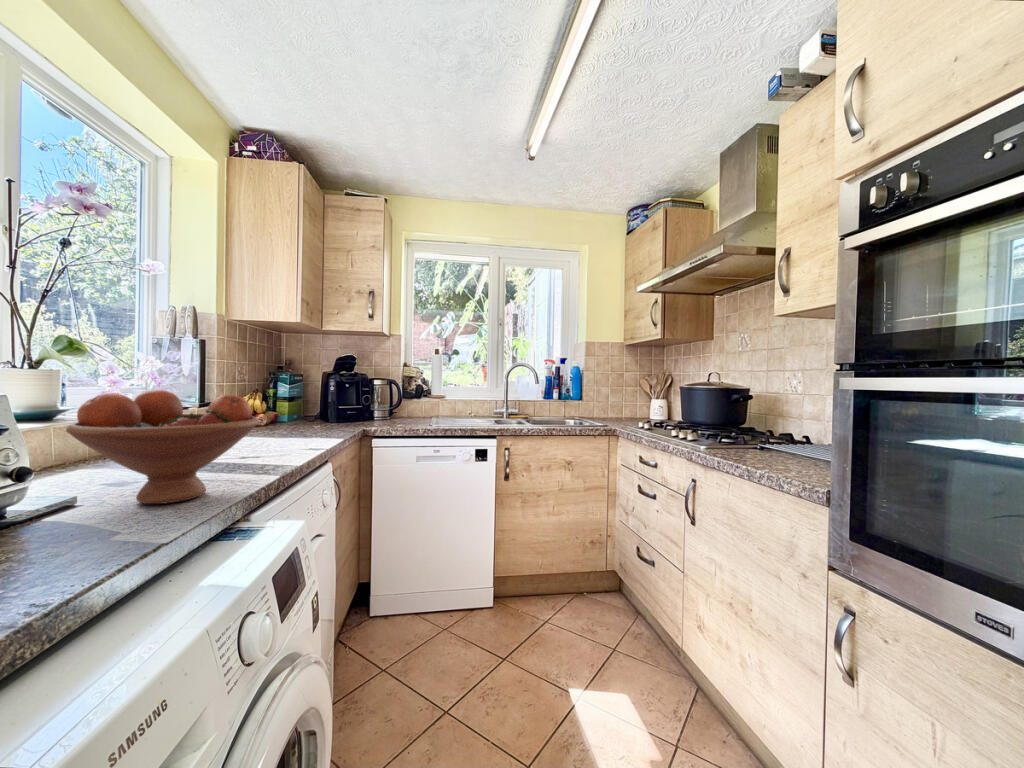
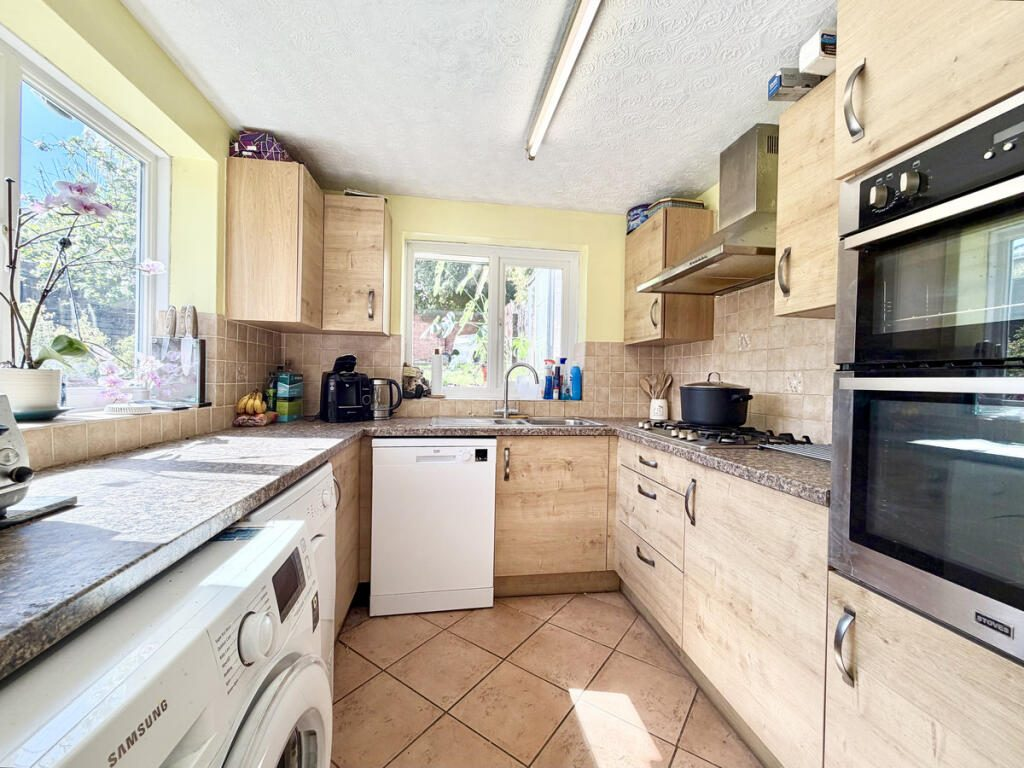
- fruit bowl (173, 444)
